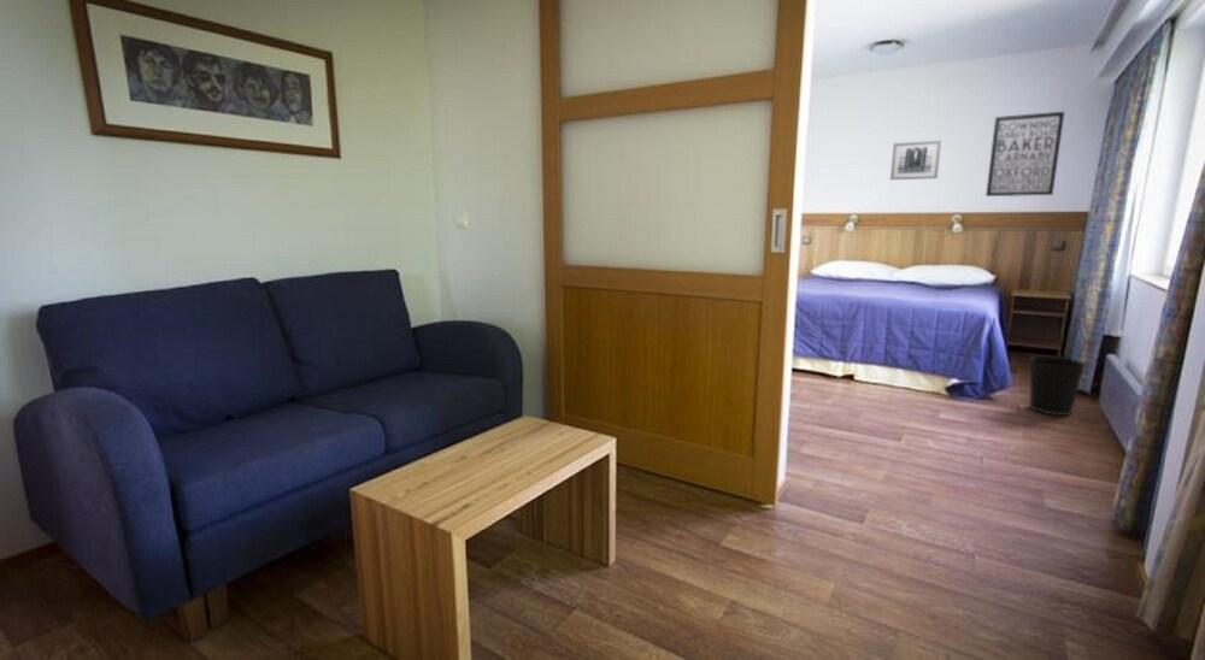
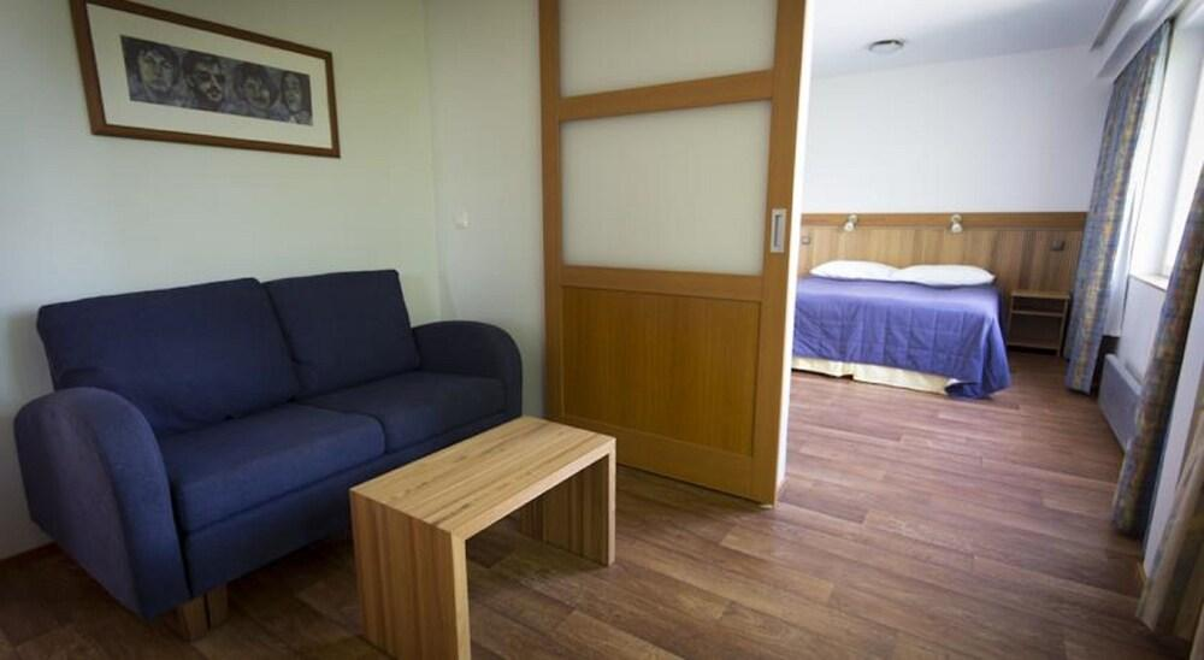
- wall art (1023, 155)
- wastebasket (1053, 385)
- wall art (915, 160)
